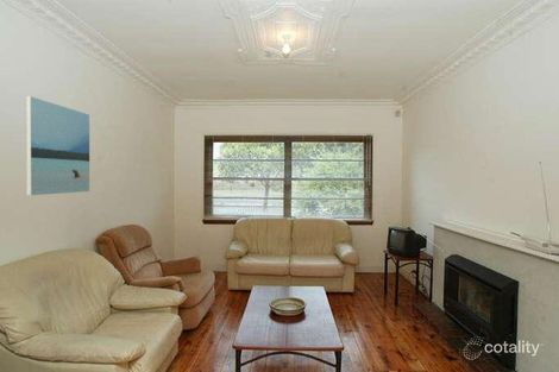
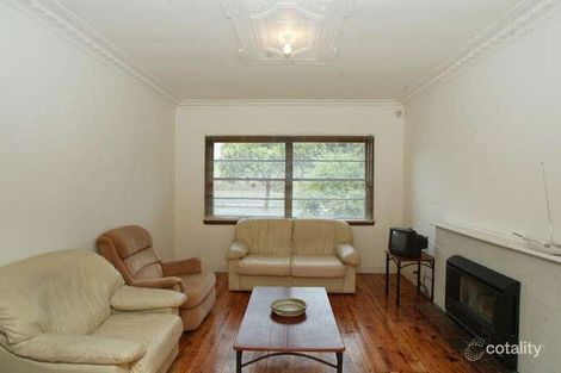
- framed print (62, 150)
